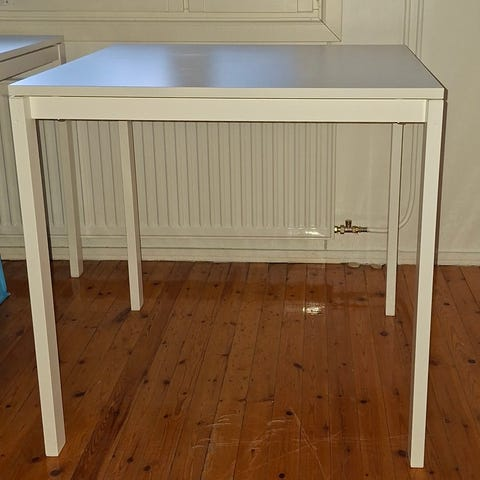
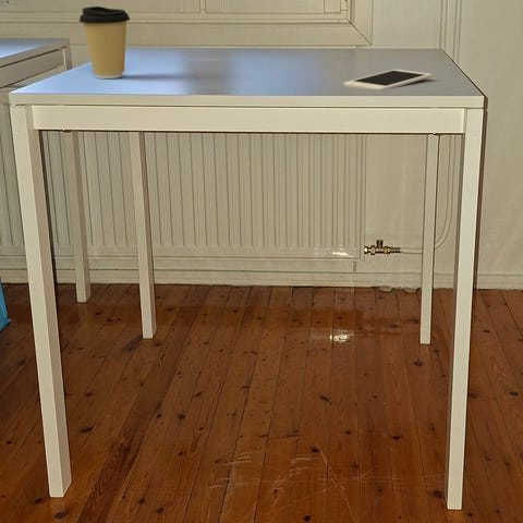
+ cell phone (388, 80)
+ coffee cup (106, 42)
